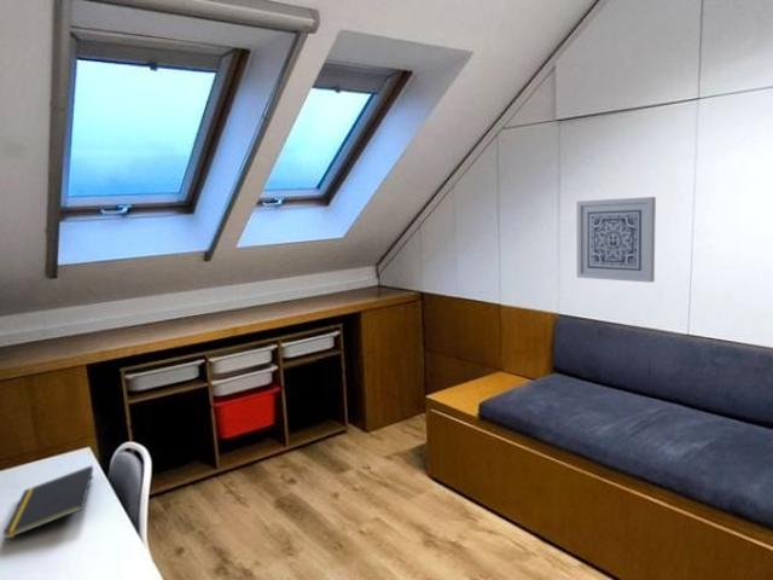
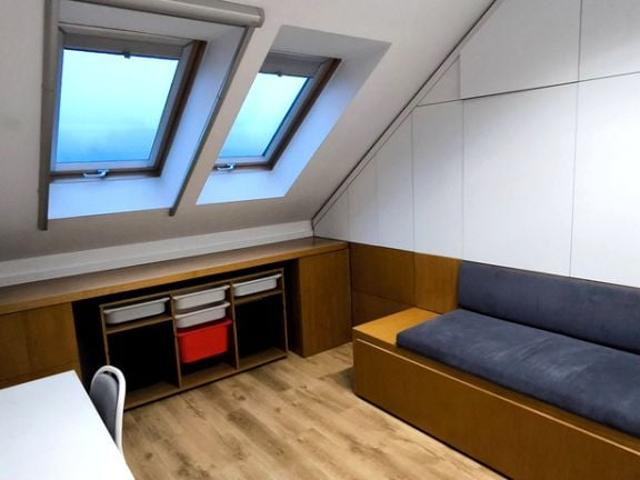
- notepad (52, 499)
- wall art (614, 239)
